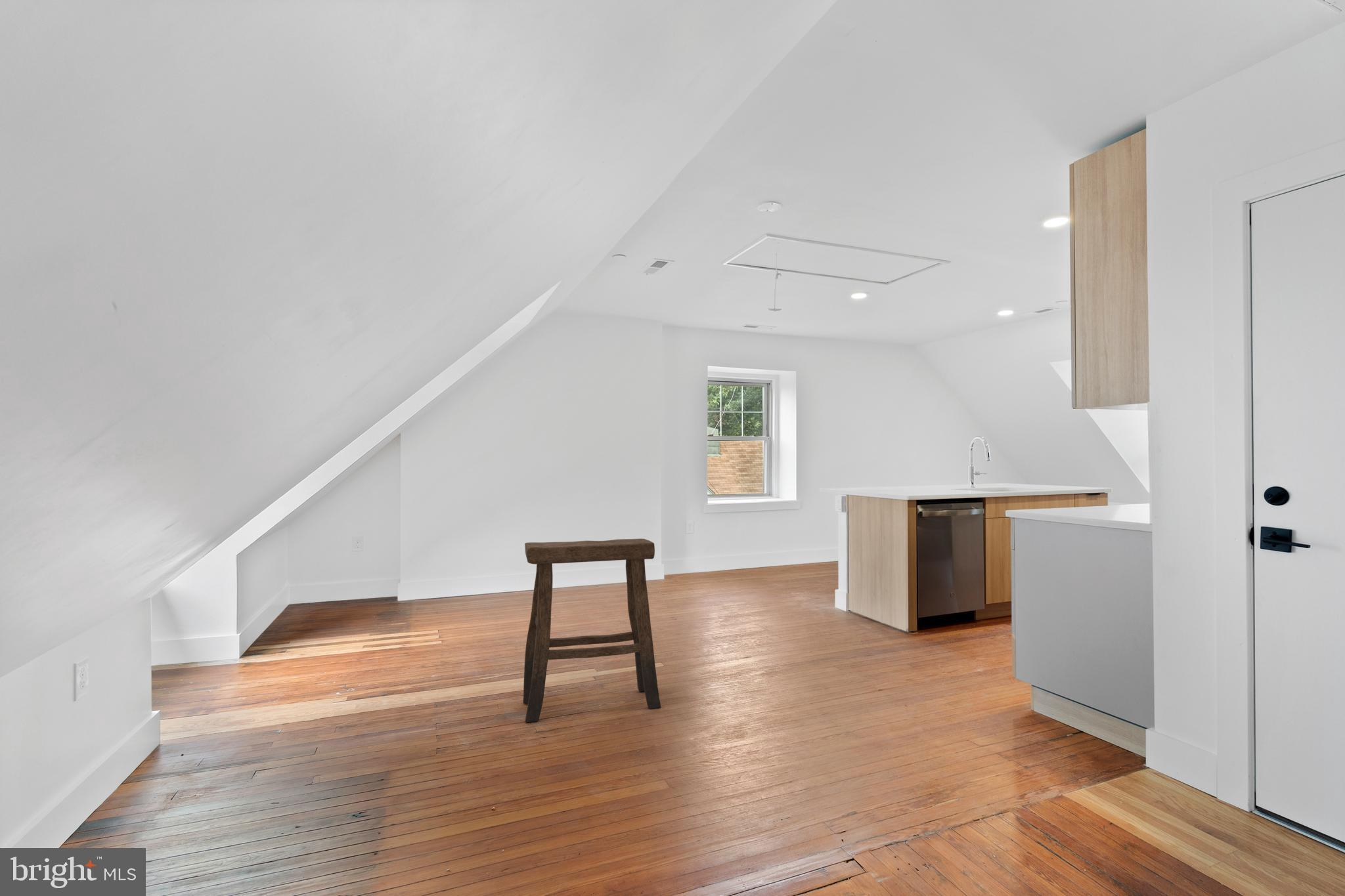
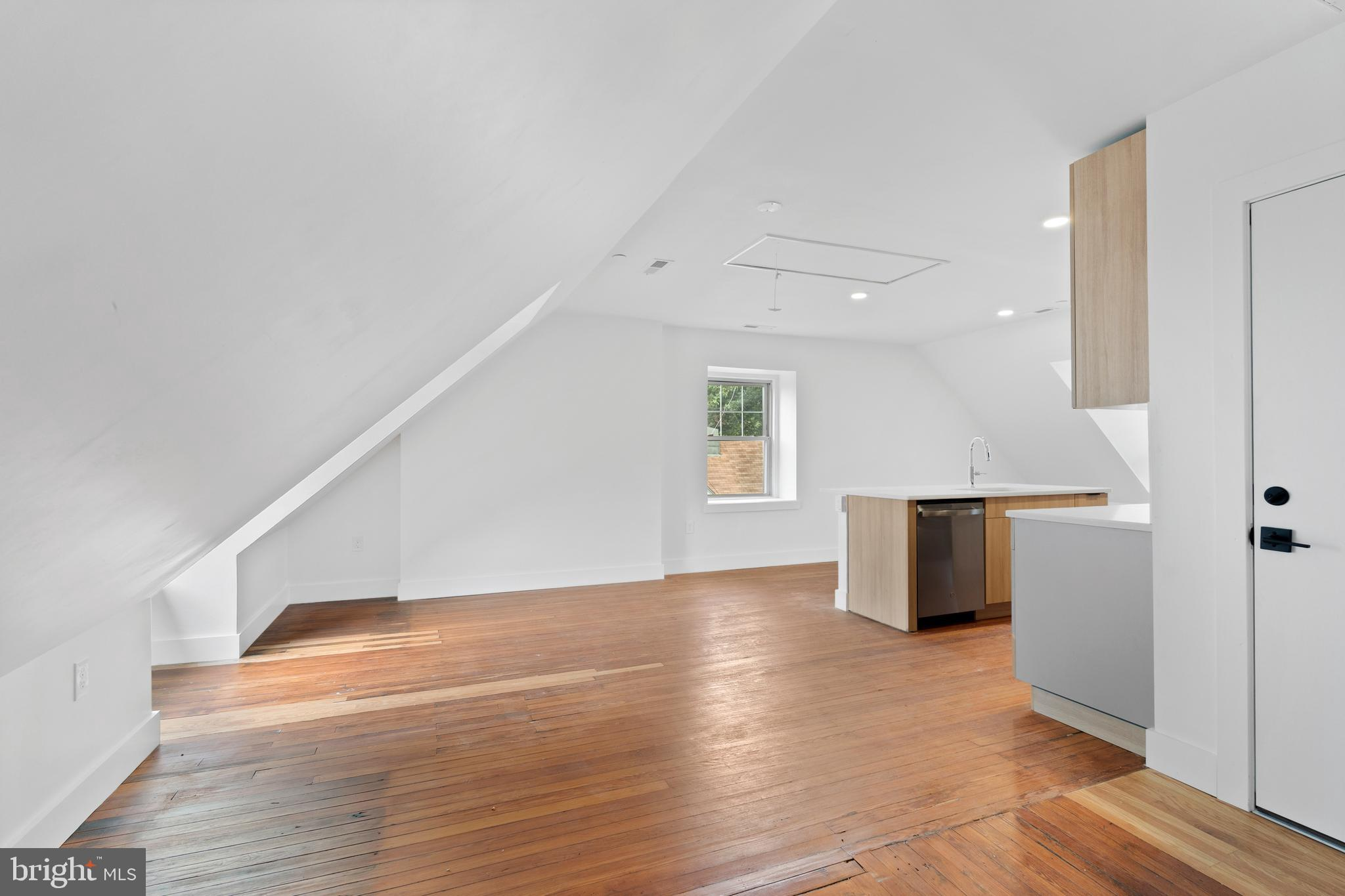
- stool (591, 635)
